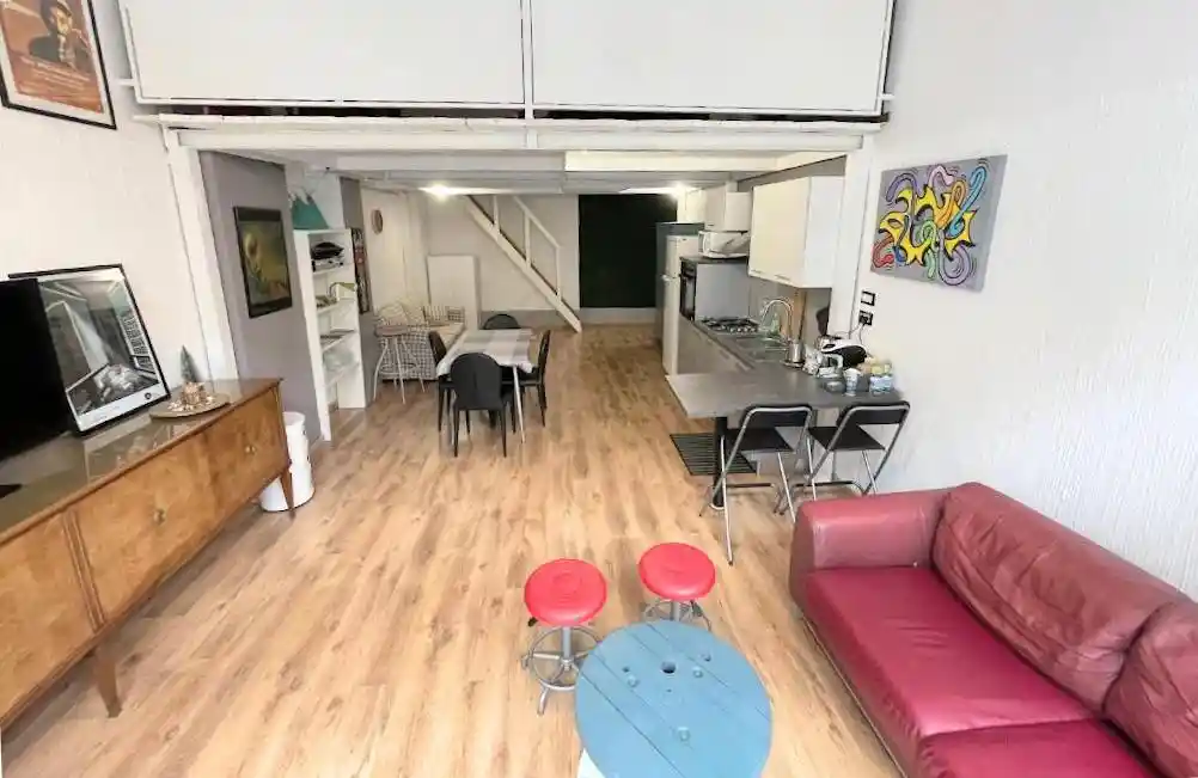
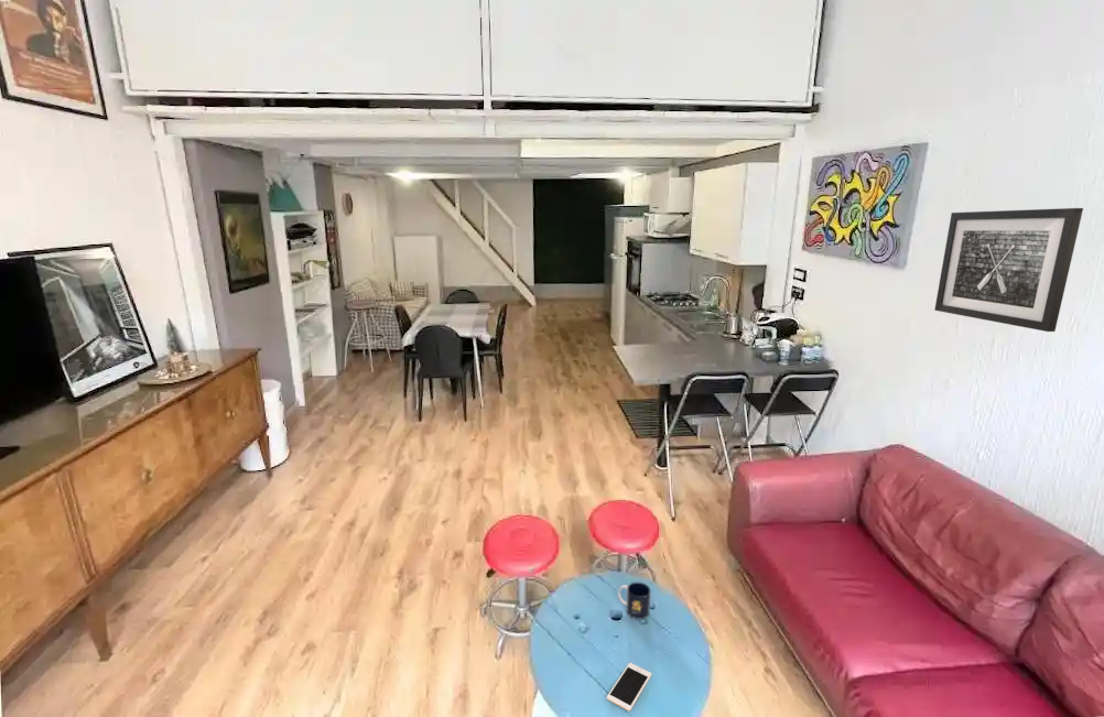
+ mug (632, 598)
+ cell phone (629, 685)
+ wall art (998, 267)
